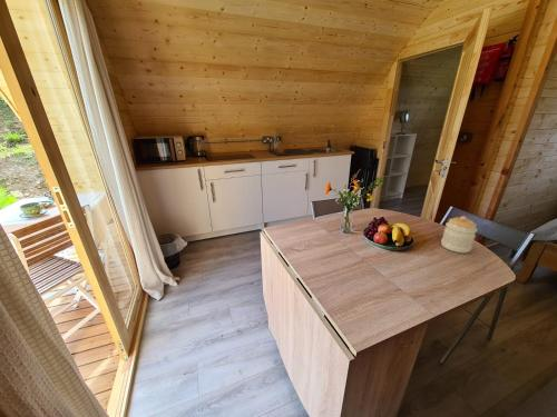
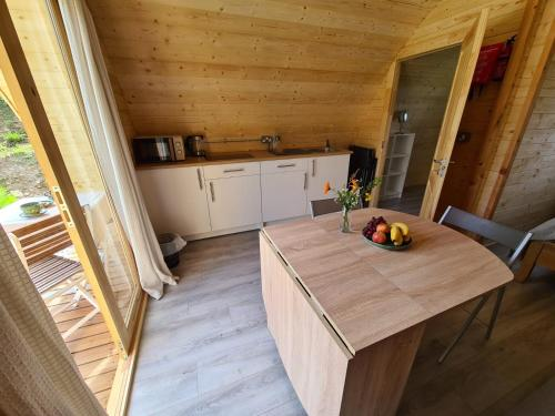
- jar (459, 231)
